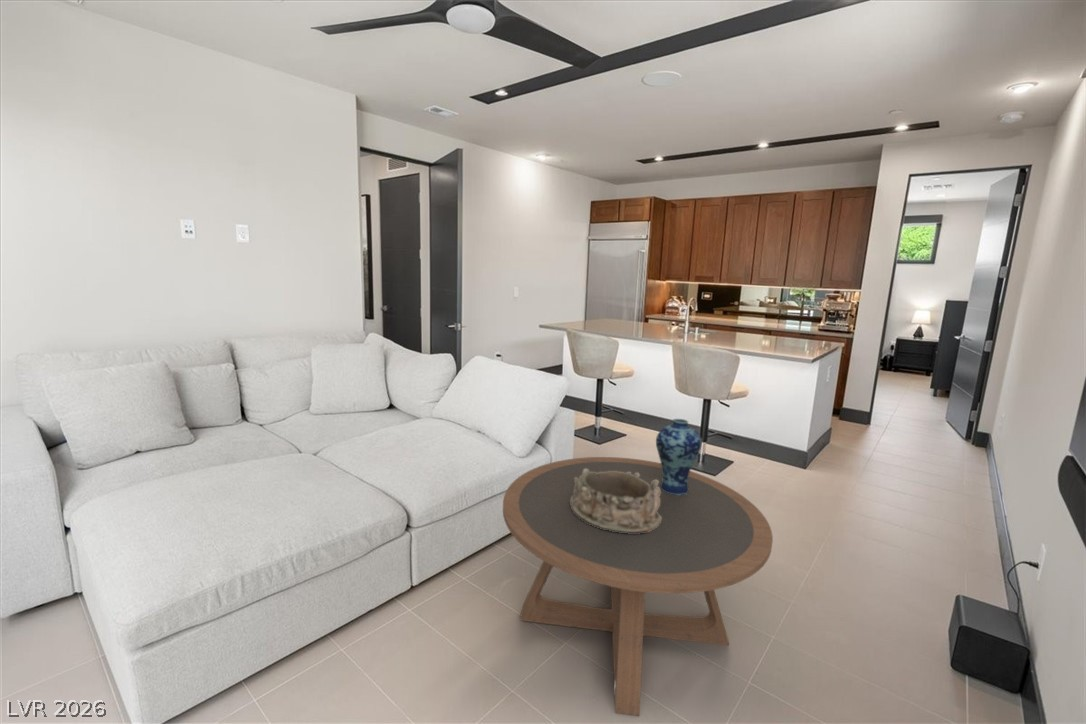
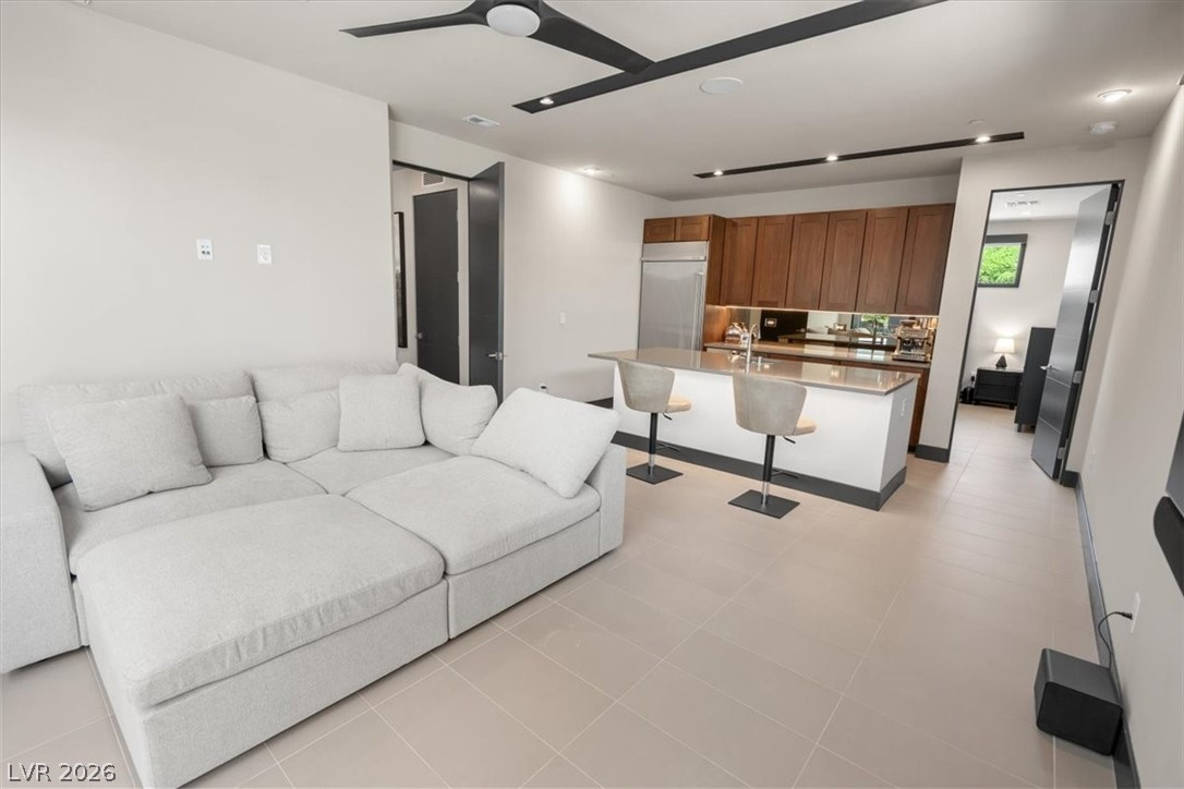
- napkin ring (615, 495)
- vase (677, 454)
- coffee table (626, 567)
